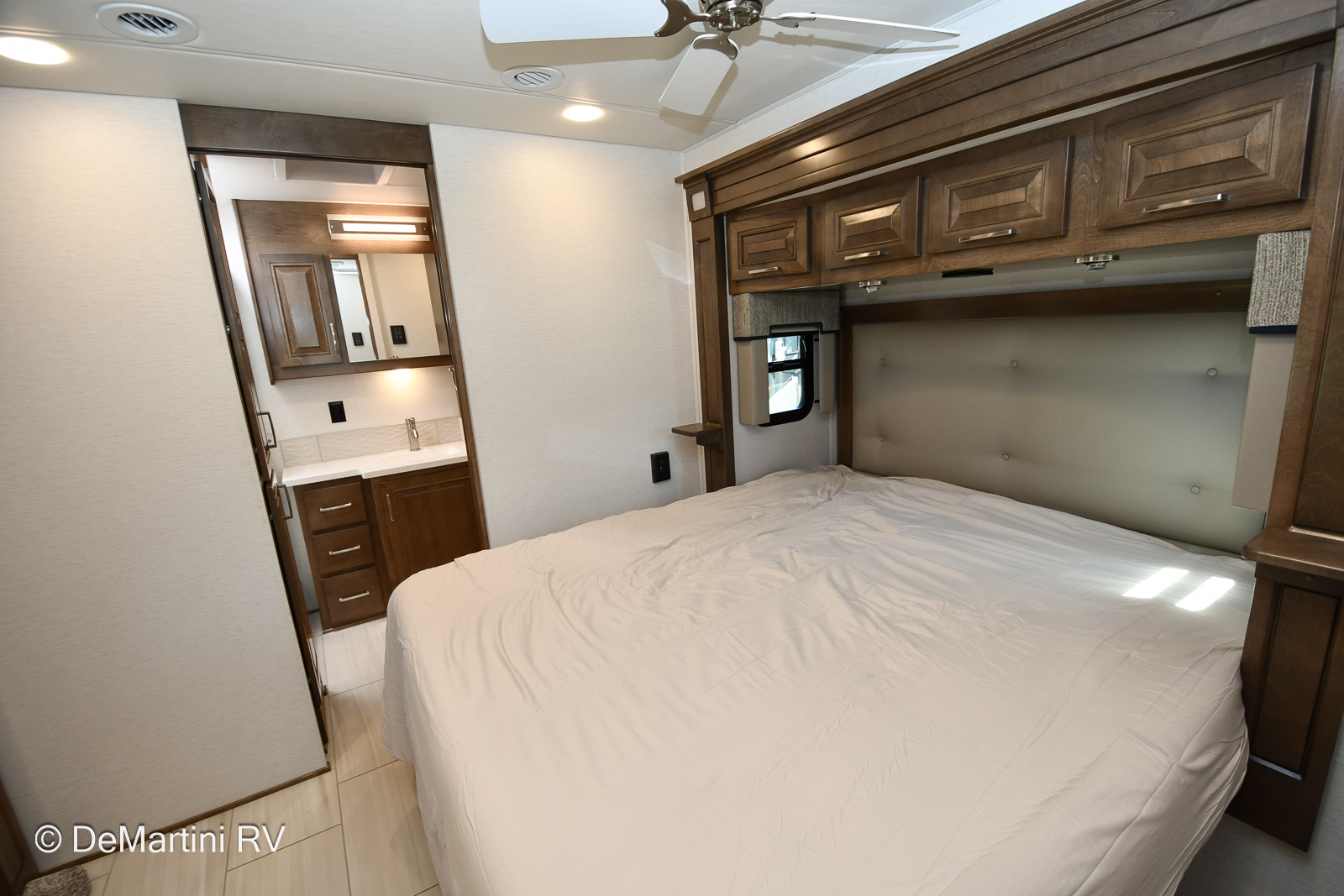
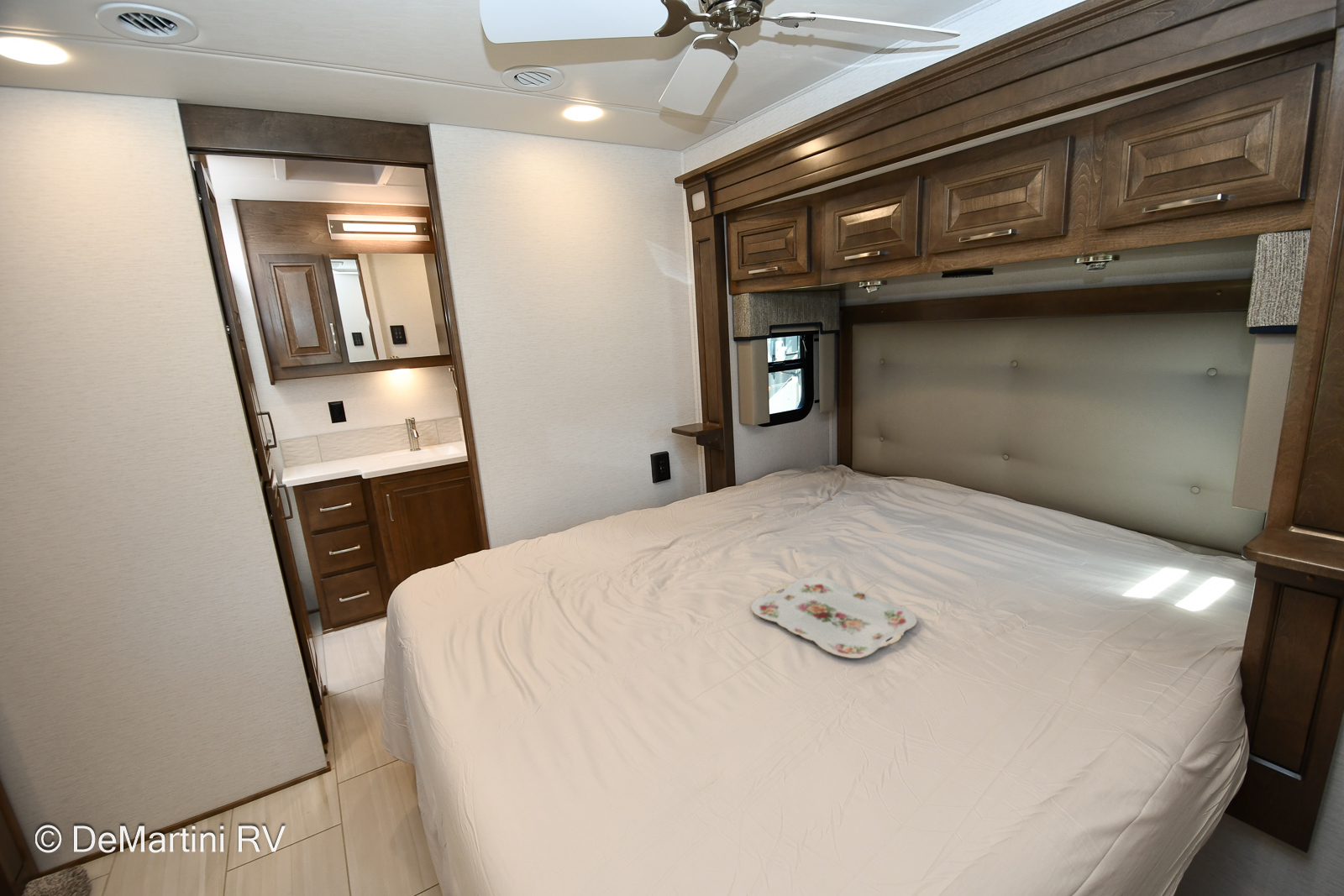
+ serving tray (830, 613)
